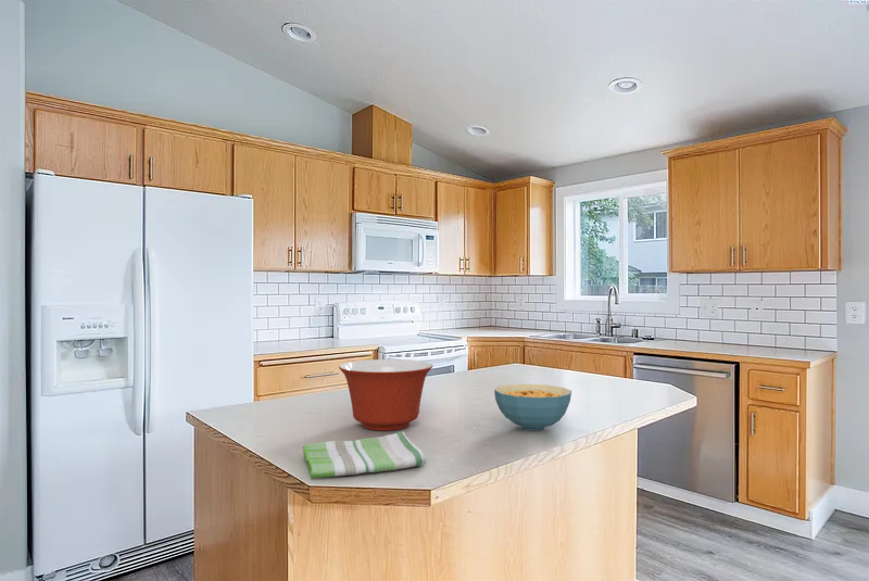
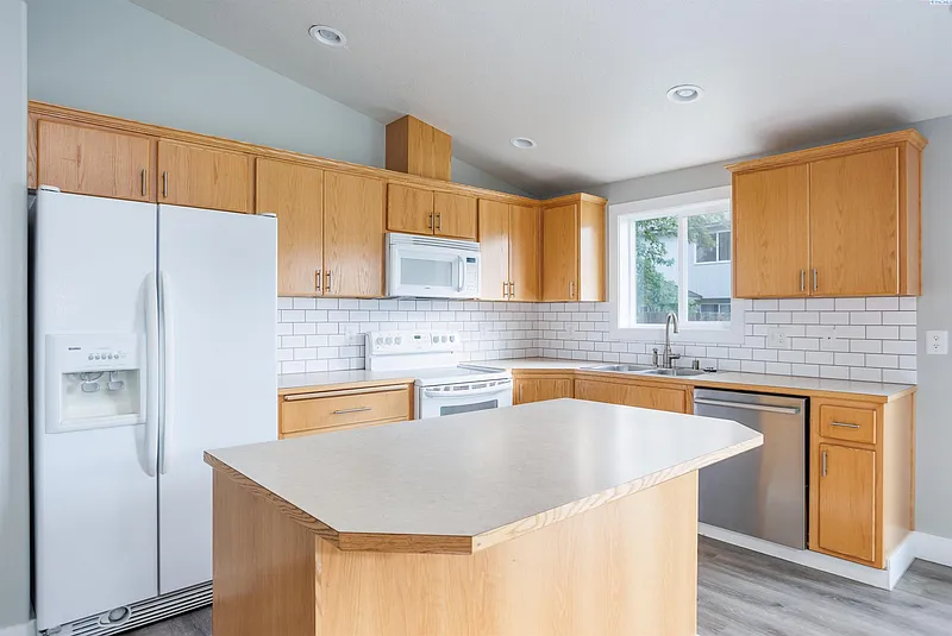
- cereal bowl (532, 408)
- dish towel (362, 453)
- mixing bowl (386, 394)
